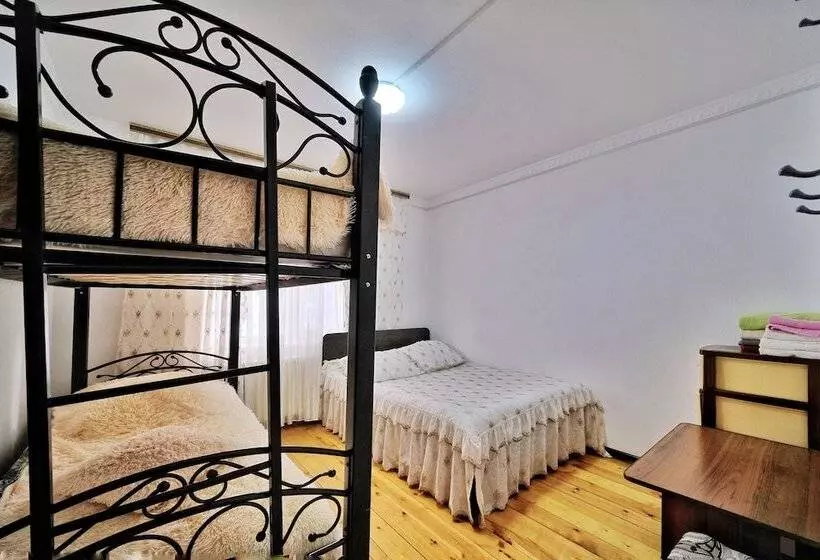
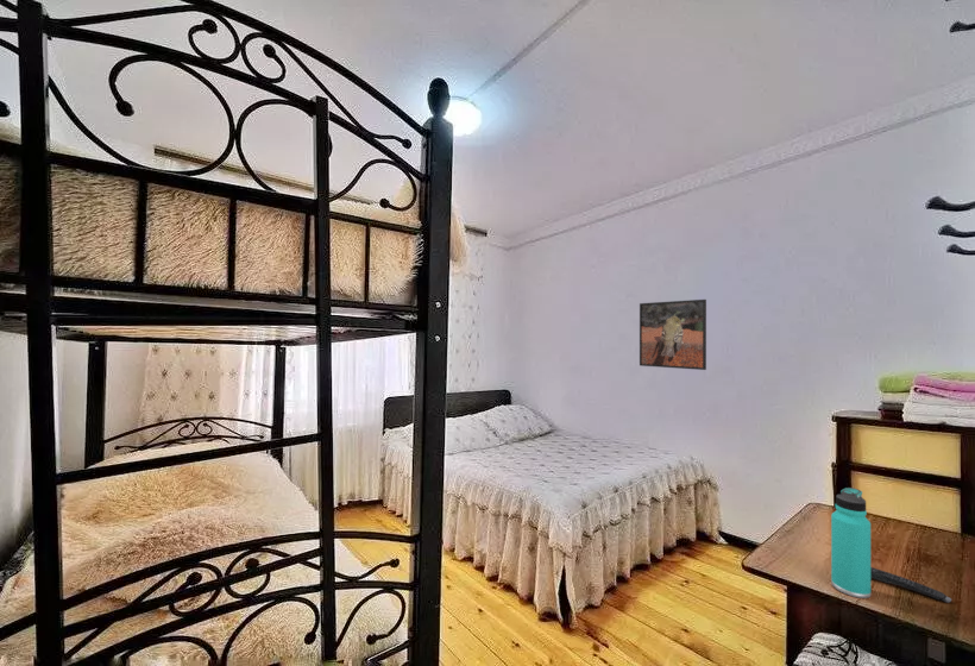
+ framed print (671, 334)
+ remote control (902, 583)
+ thermos bottle (850, 539)
